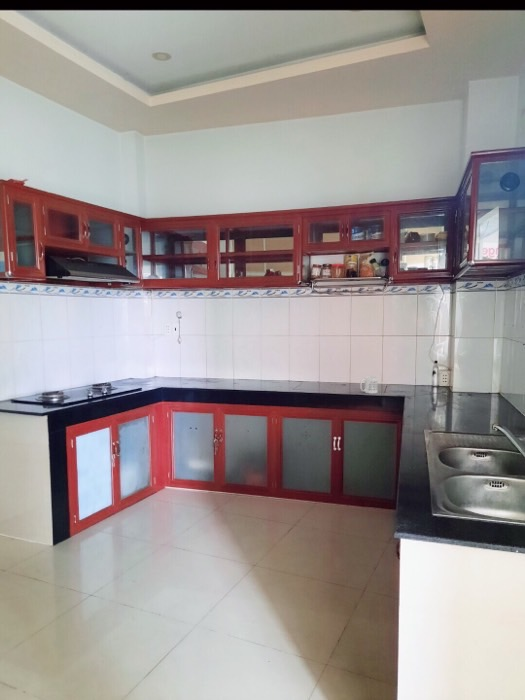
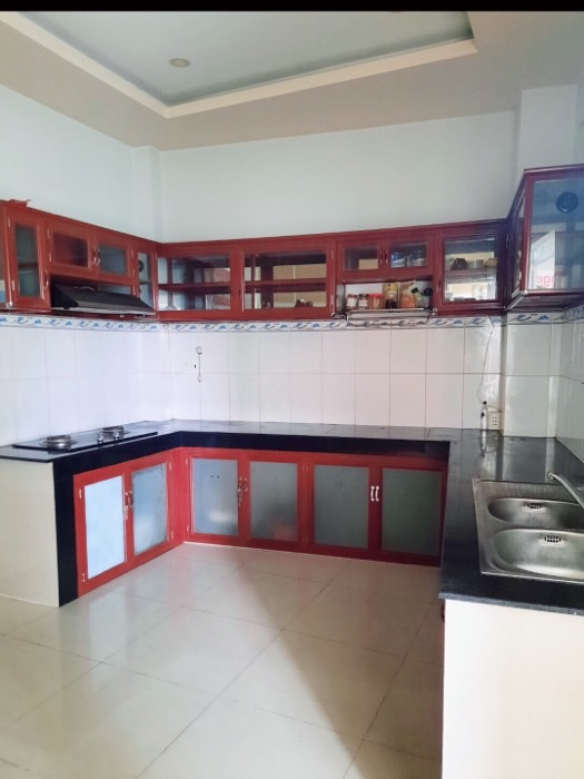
- mug (368, 385)
